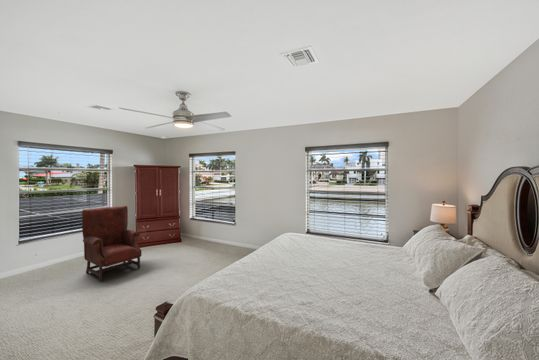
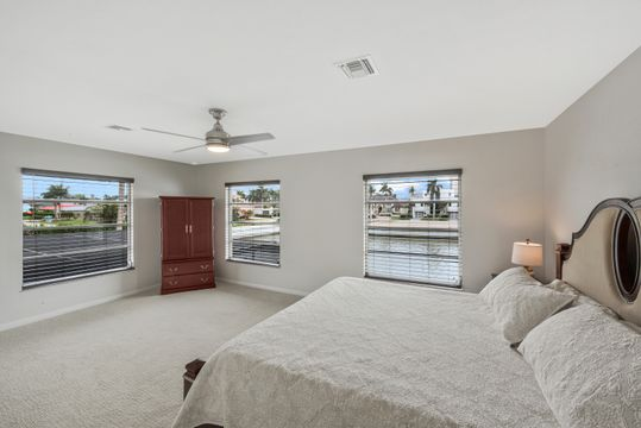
- armchair (113, 239)
